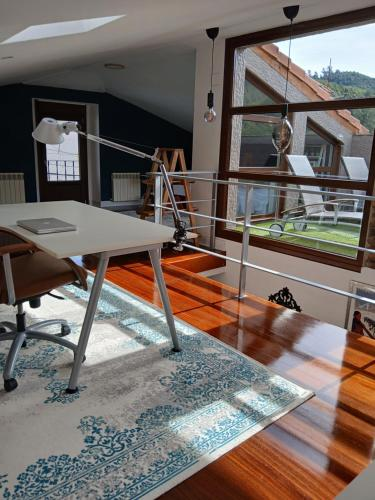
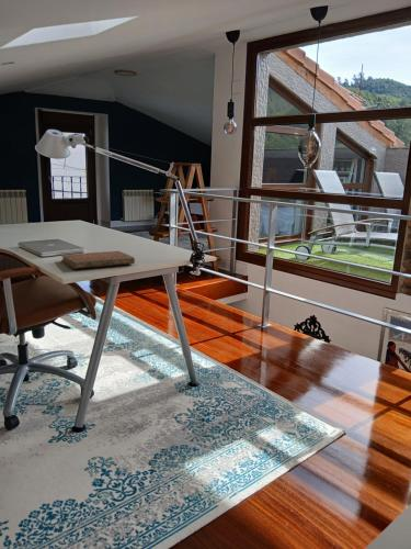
+ notebook (98, 259)
